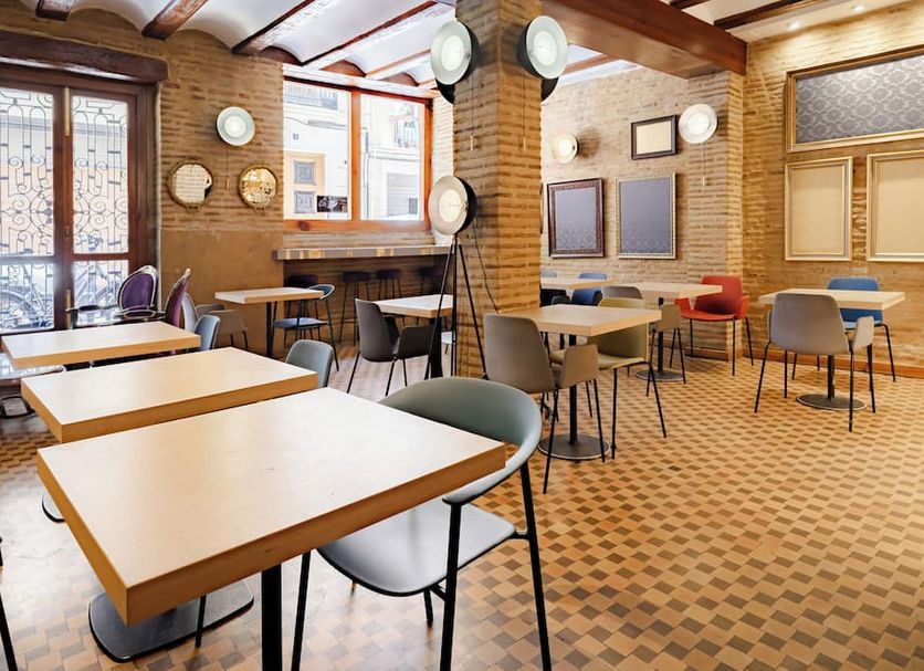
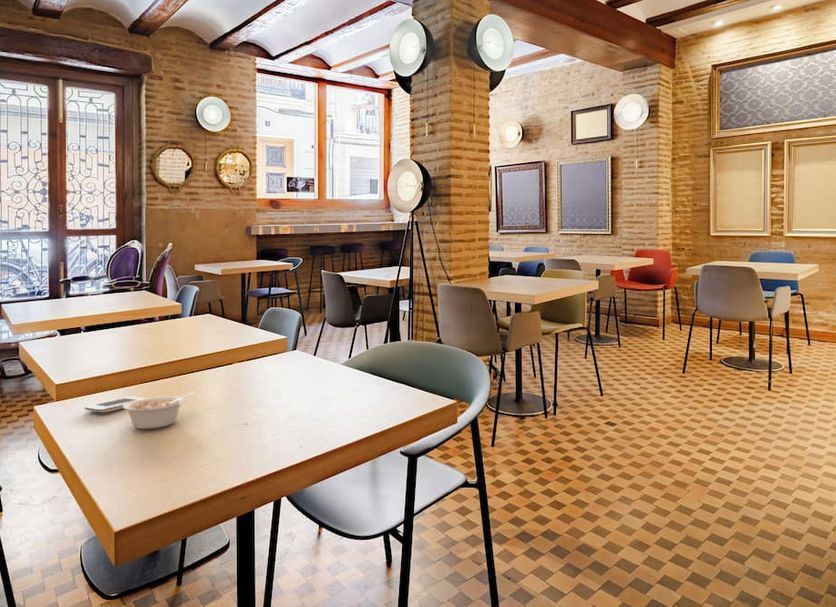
+ legume (156, 410)
+ smartphone (116, 404)
